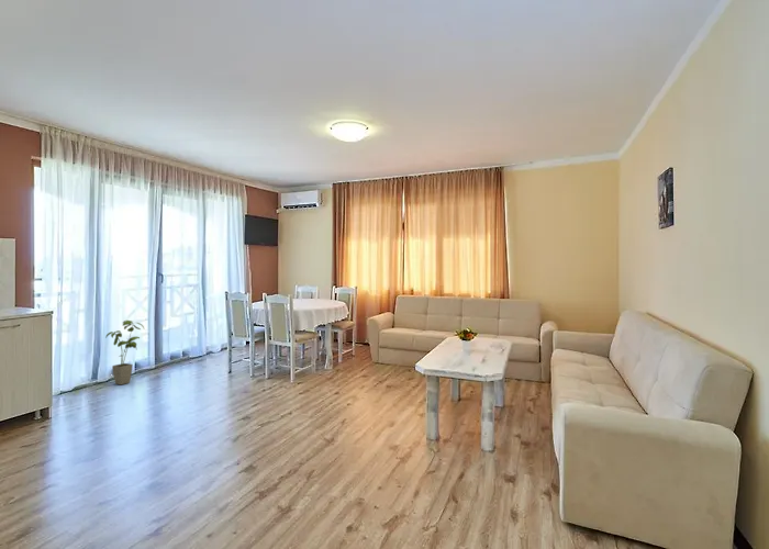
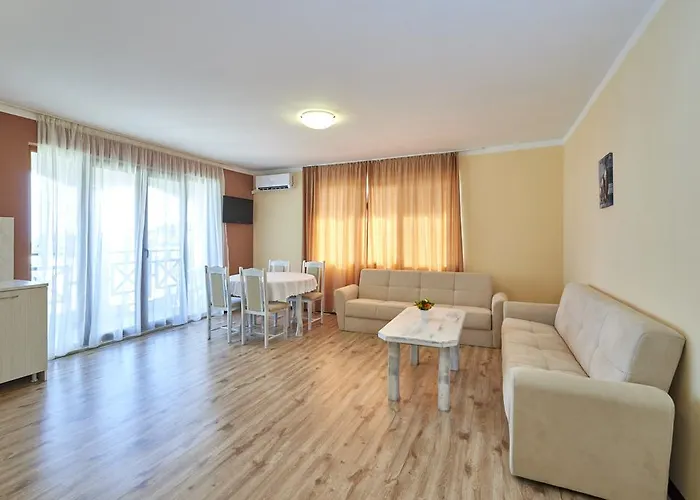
- house plant (126, 350)
